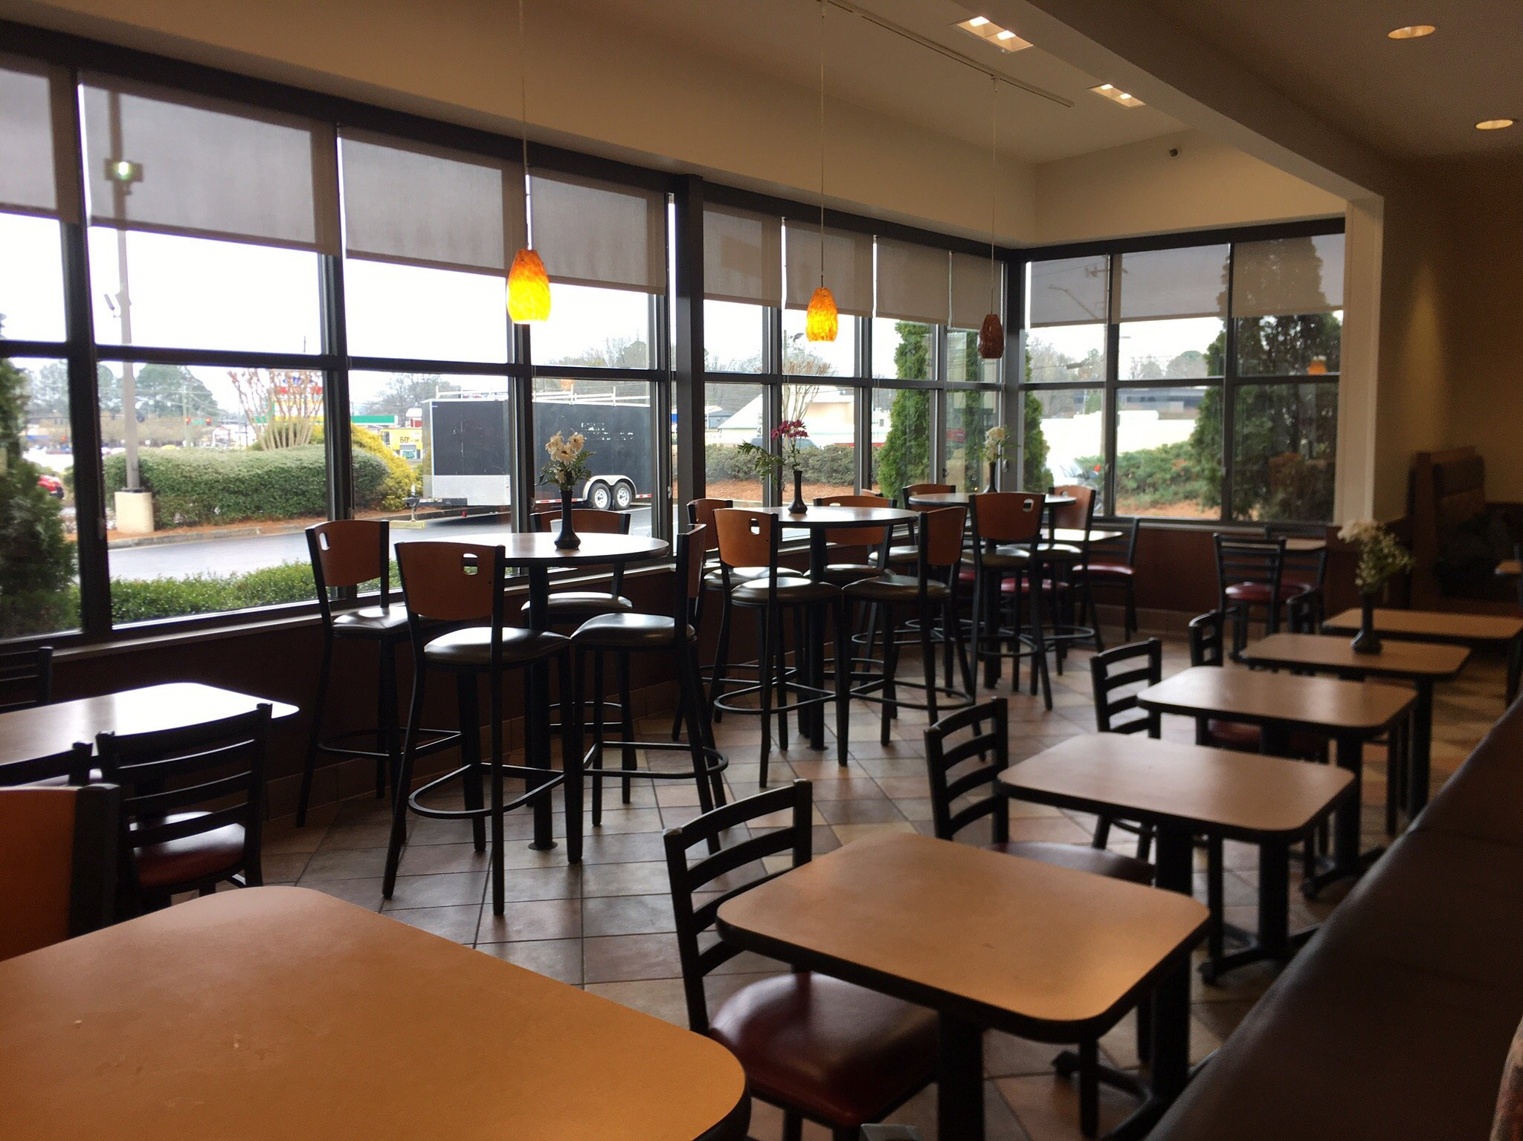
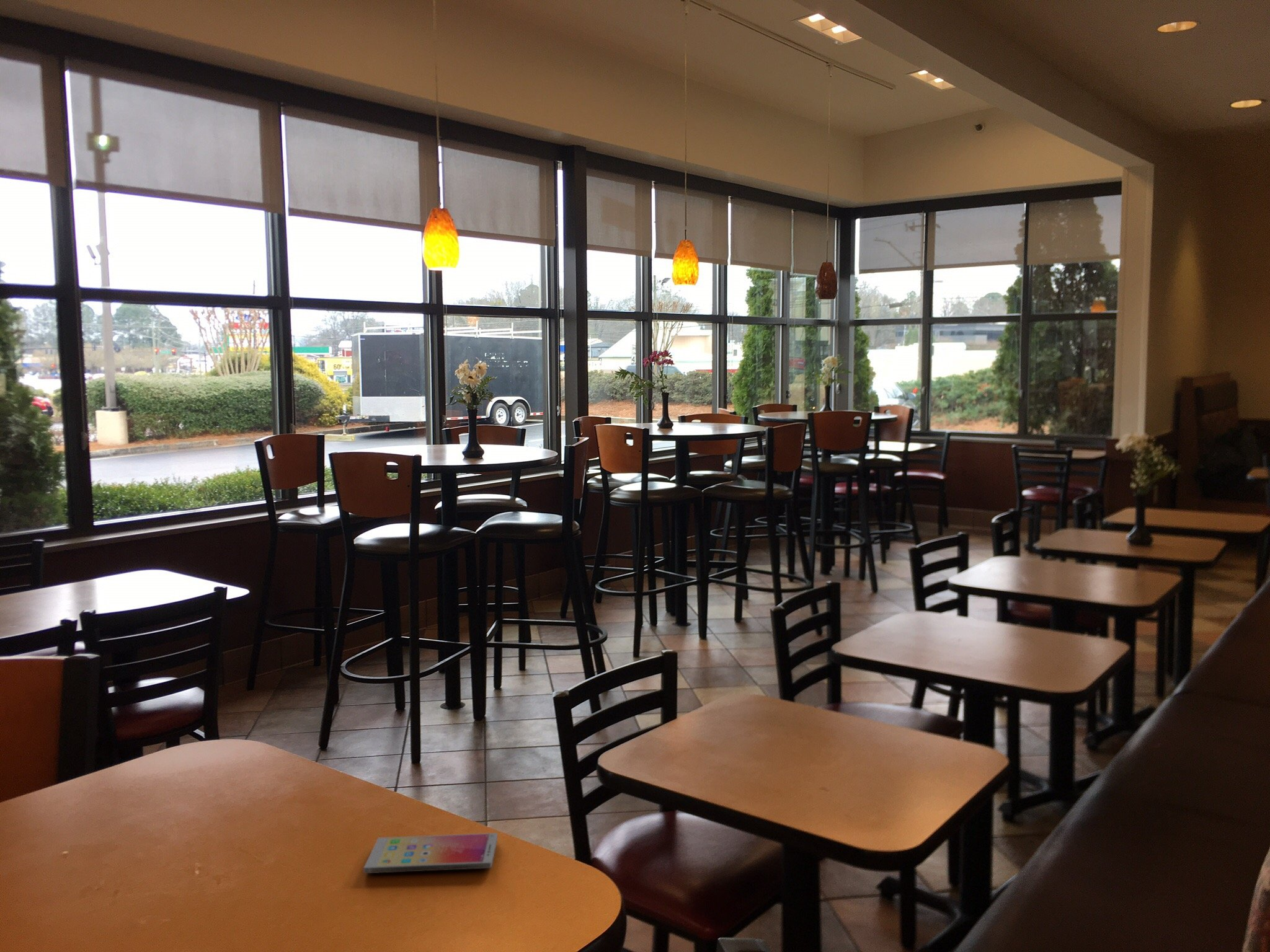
+ smartphone (433, 853)
